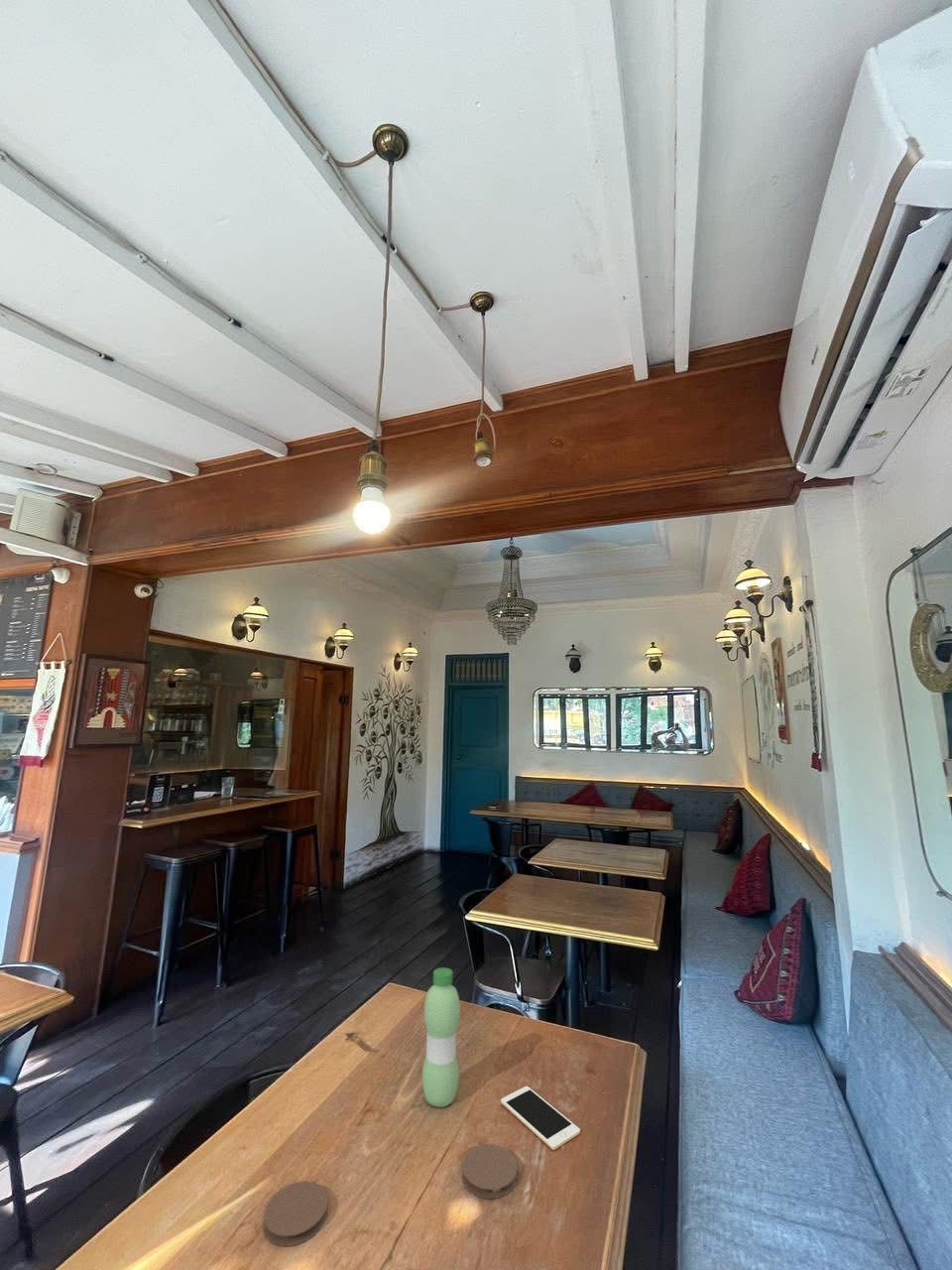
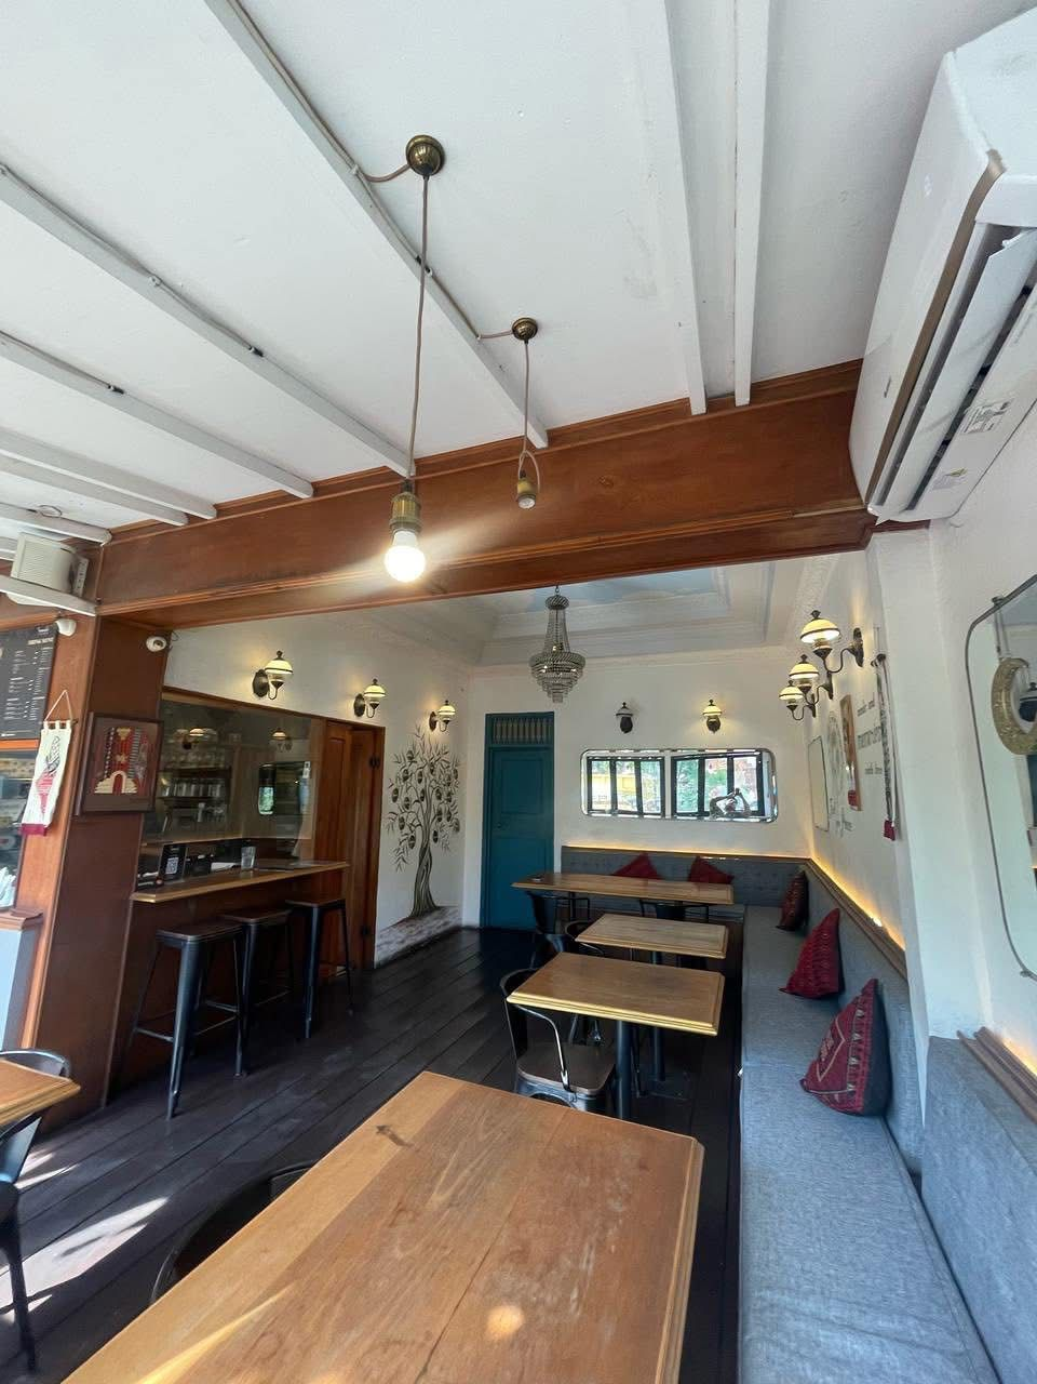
- water bottle (441, 1034)
- cell phone (538, 1115)
- coaster (296, 1211)
- coaster (489, 1170)
